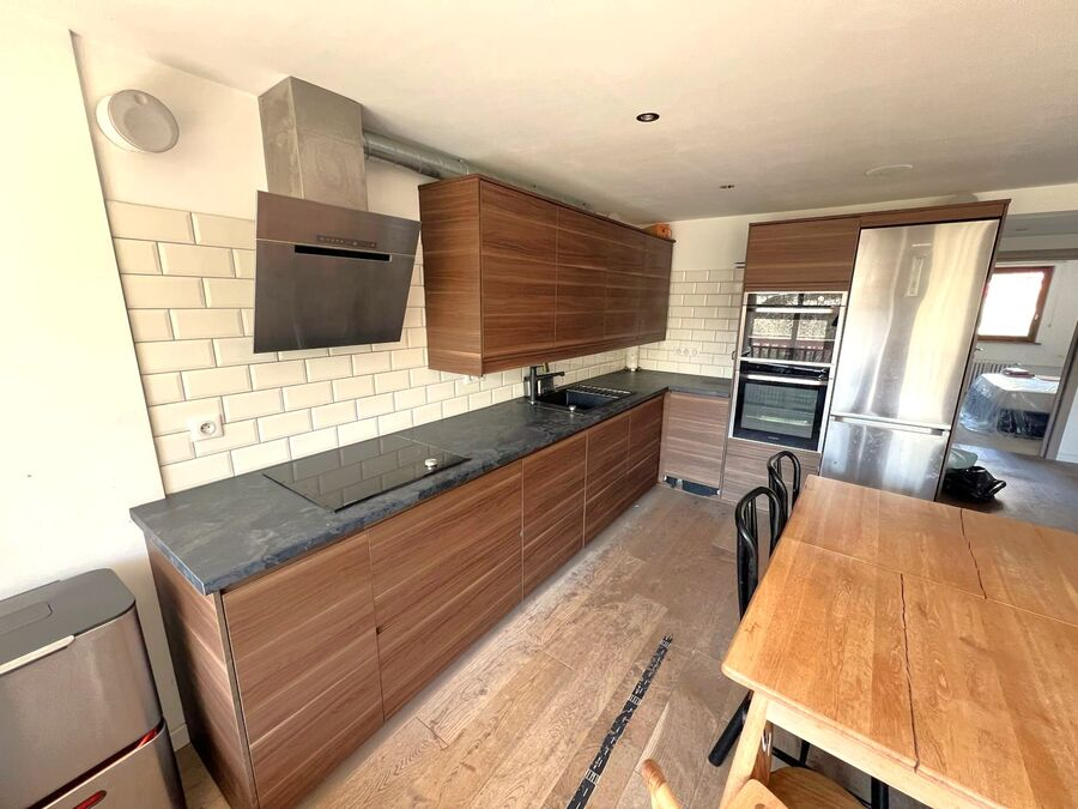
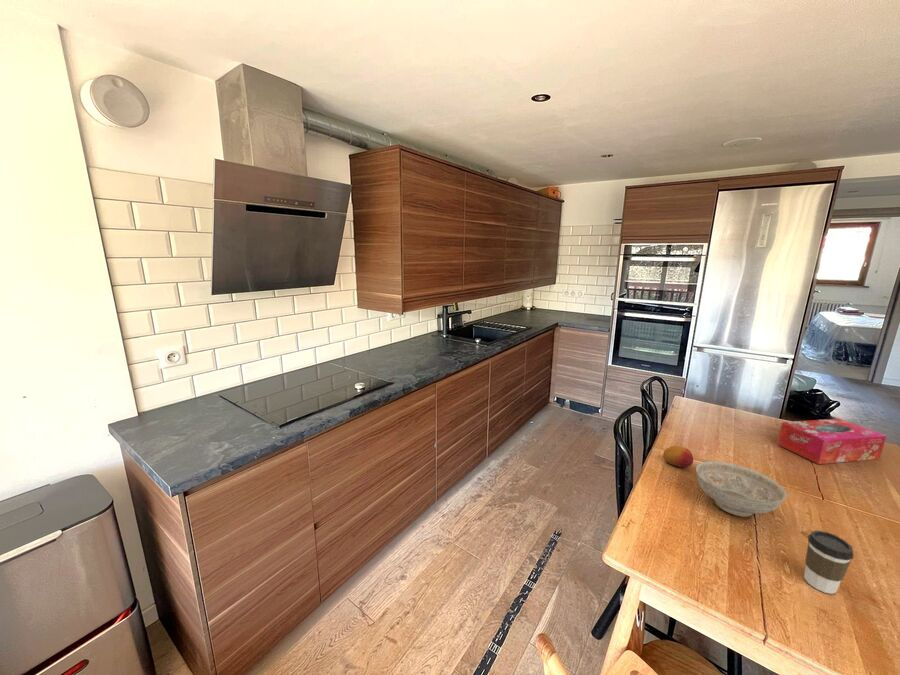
+ coffee cup (825, 562)
+ tissue box (829, 440)
+ decorative bowl (735, 492)
+ fruit (678, 455)
